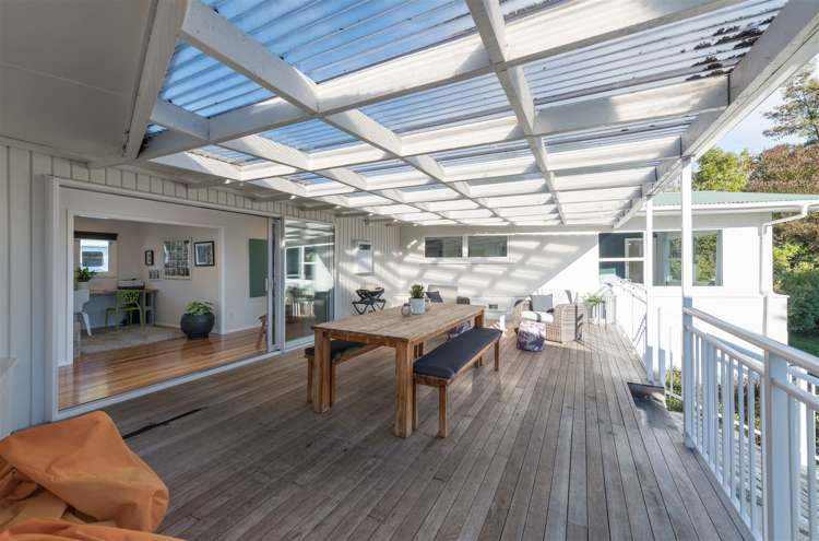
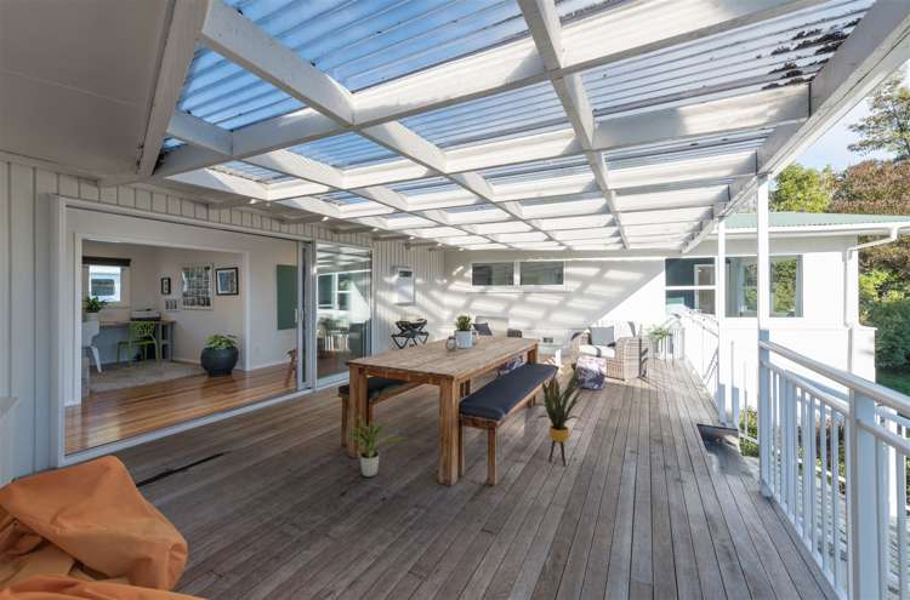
+ house plant (564, 417)
+ potted plant (369, 445)
